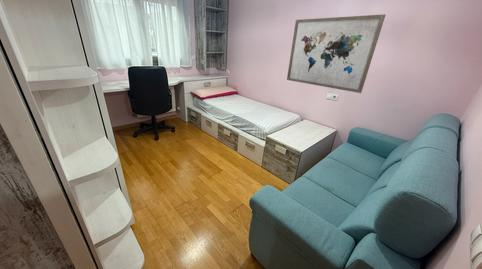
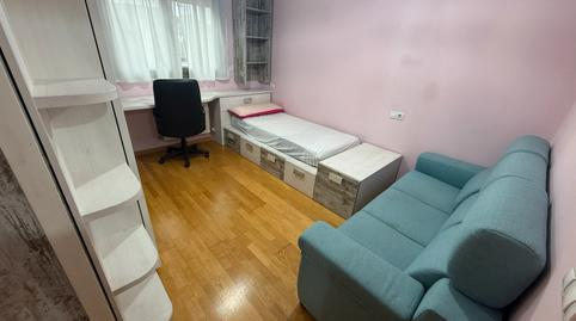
- wall art (326, 53)
